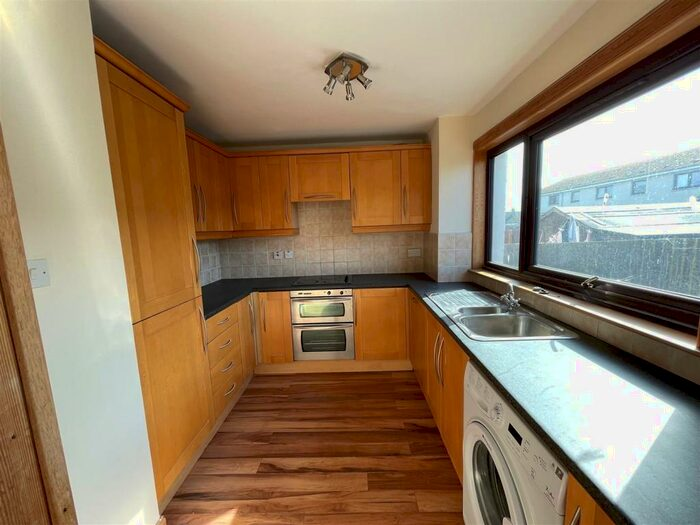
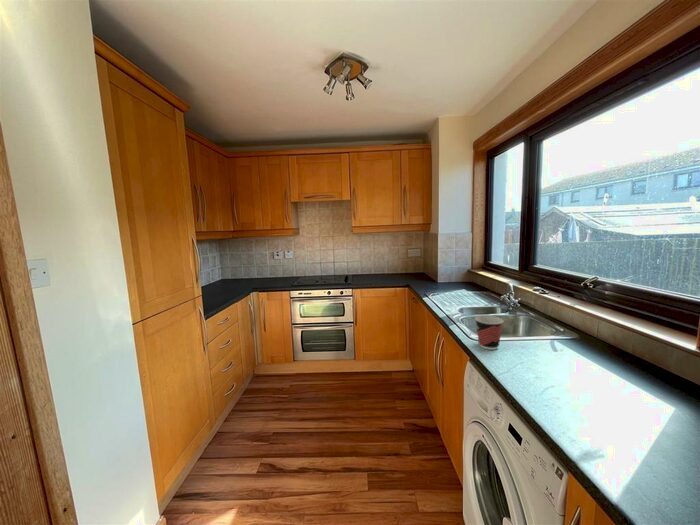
+ cup (488, 332)
